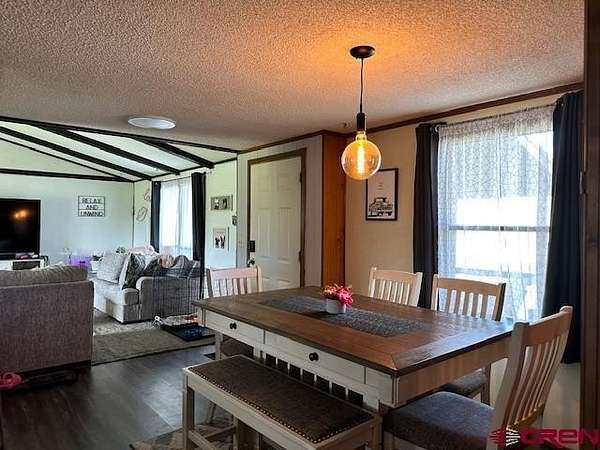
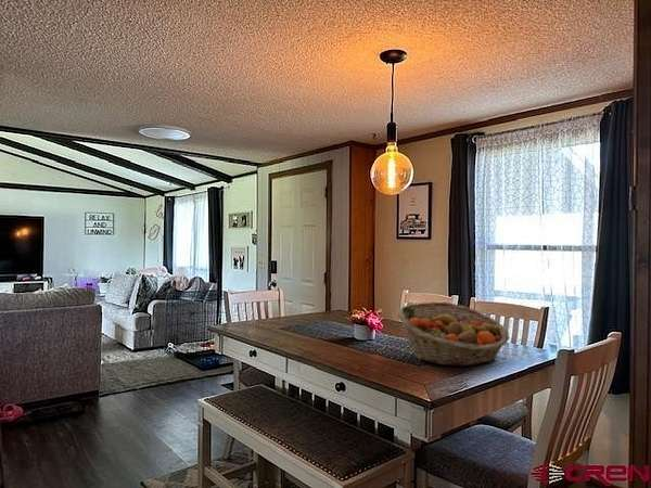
+ fruit basket (451, 331)
